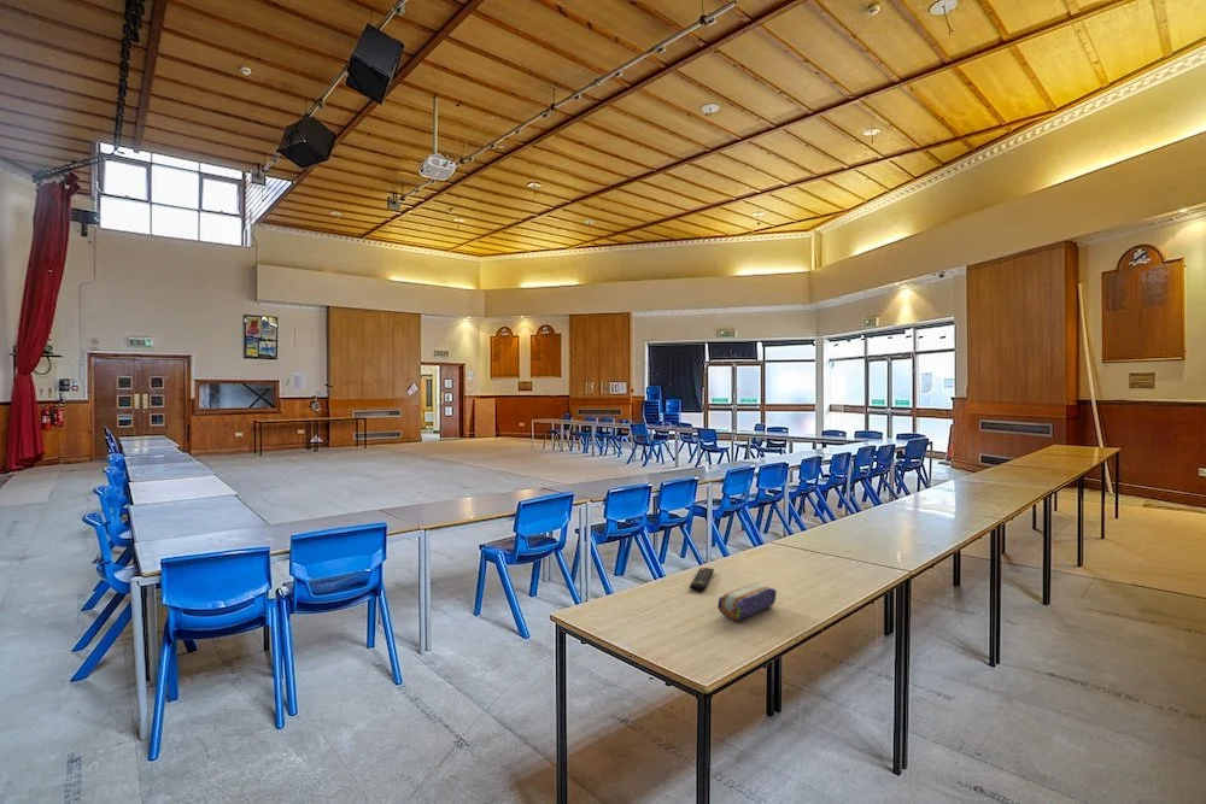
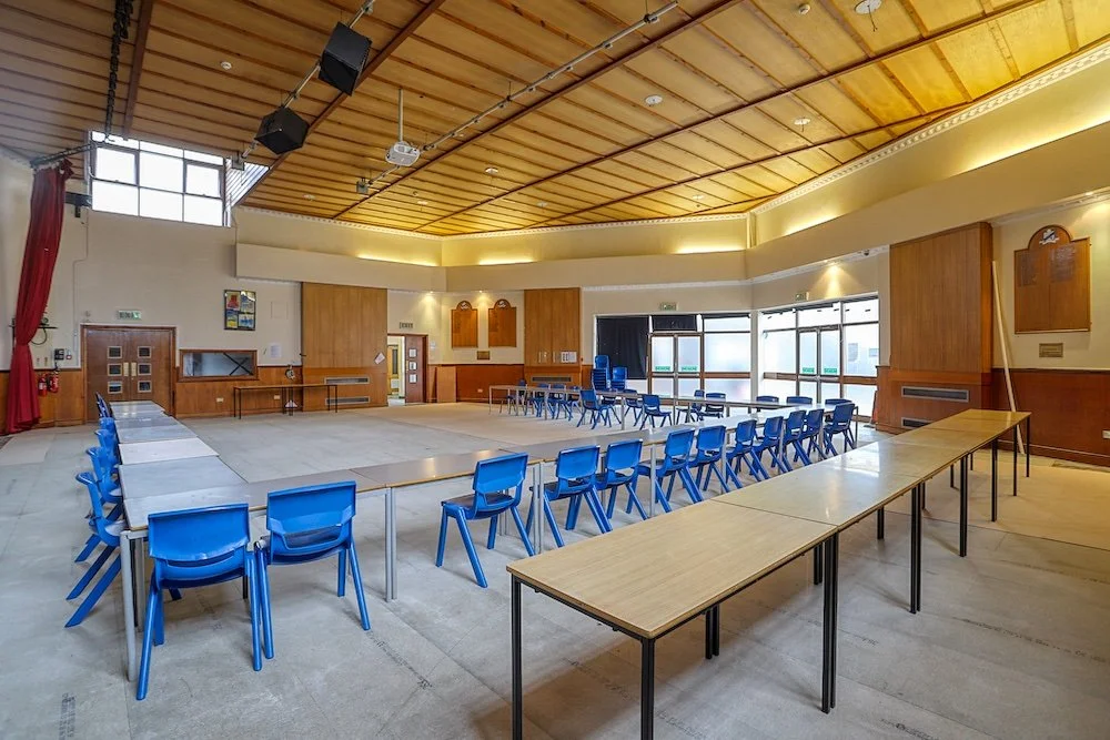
- remote control (702, 579)
- pencil case (747, 599)
